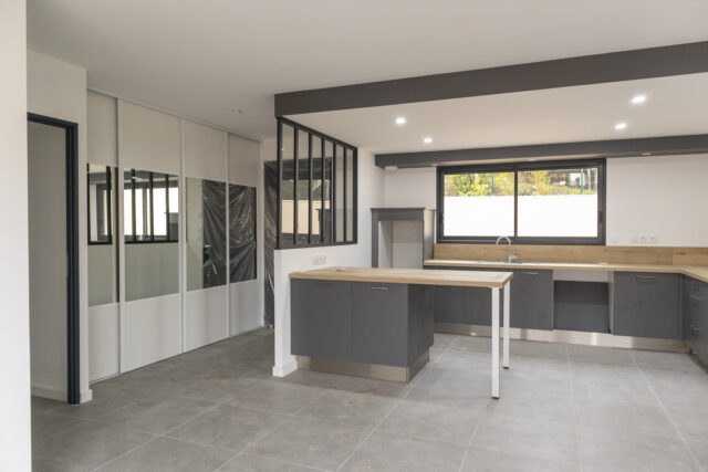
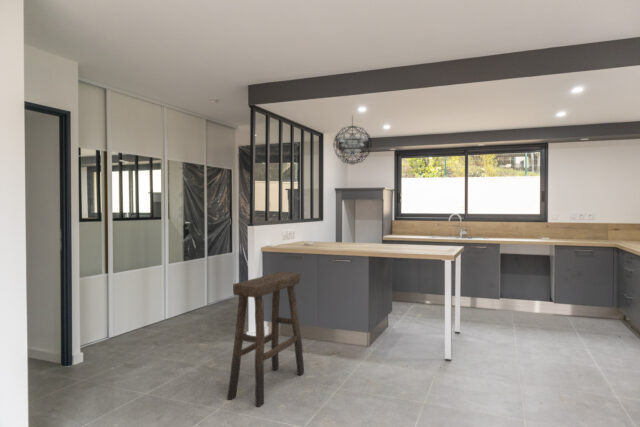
+ pendant light (352, 139)
+ stool (270, 334)
